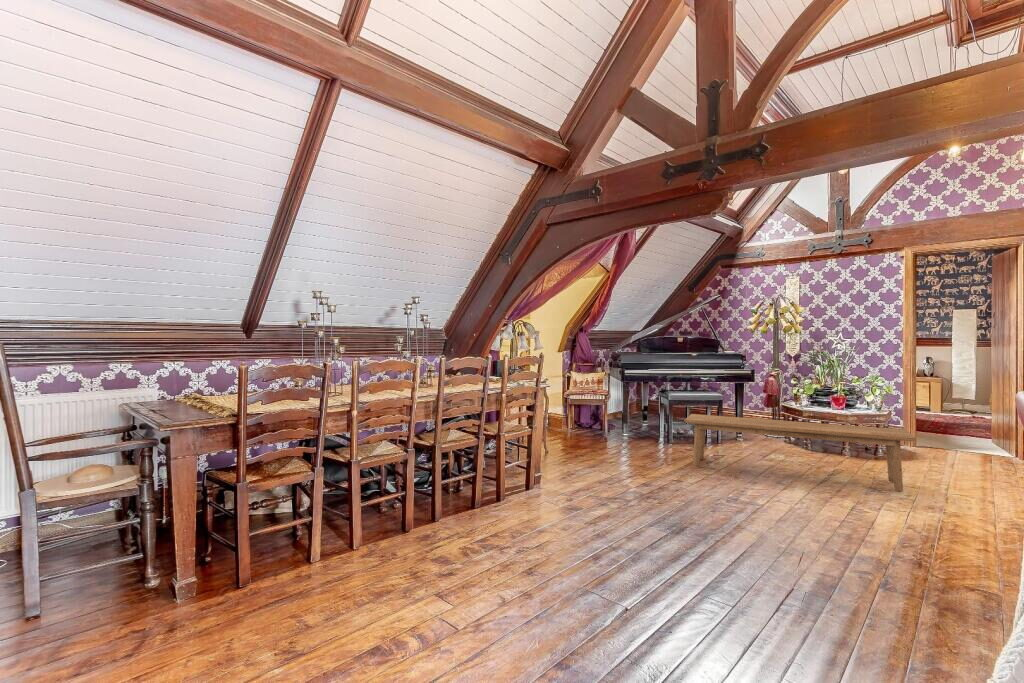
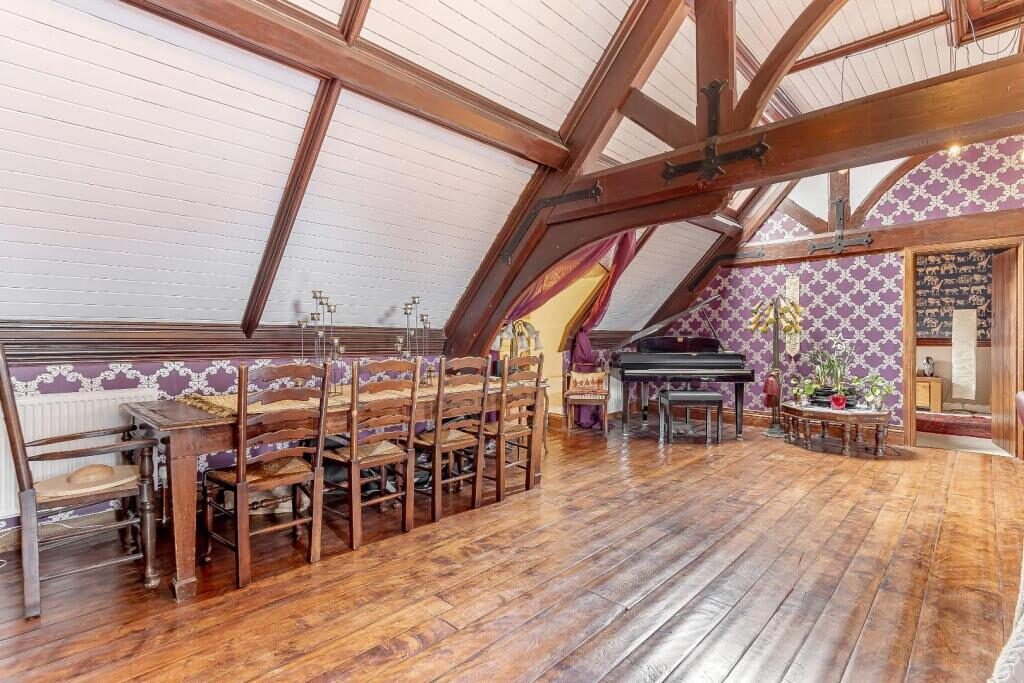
- bench (788, 436)
